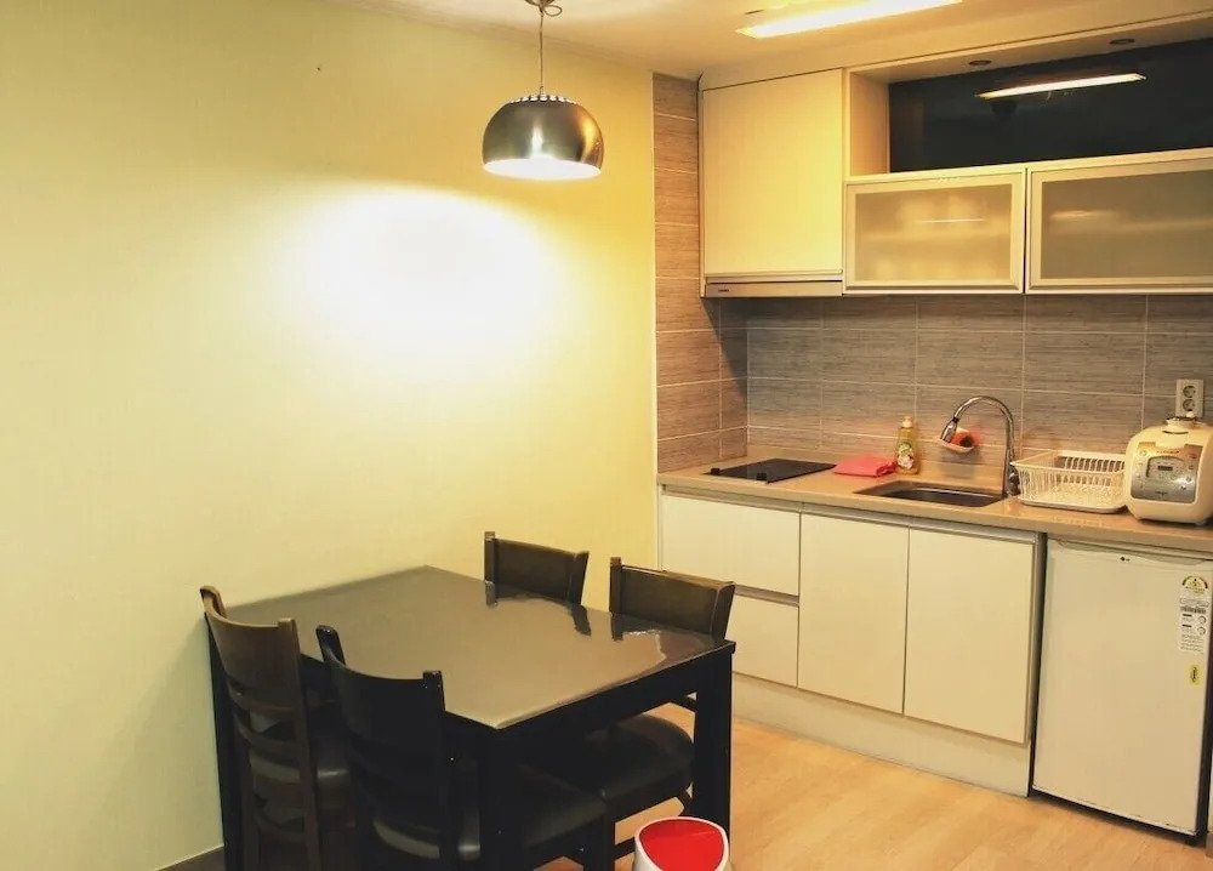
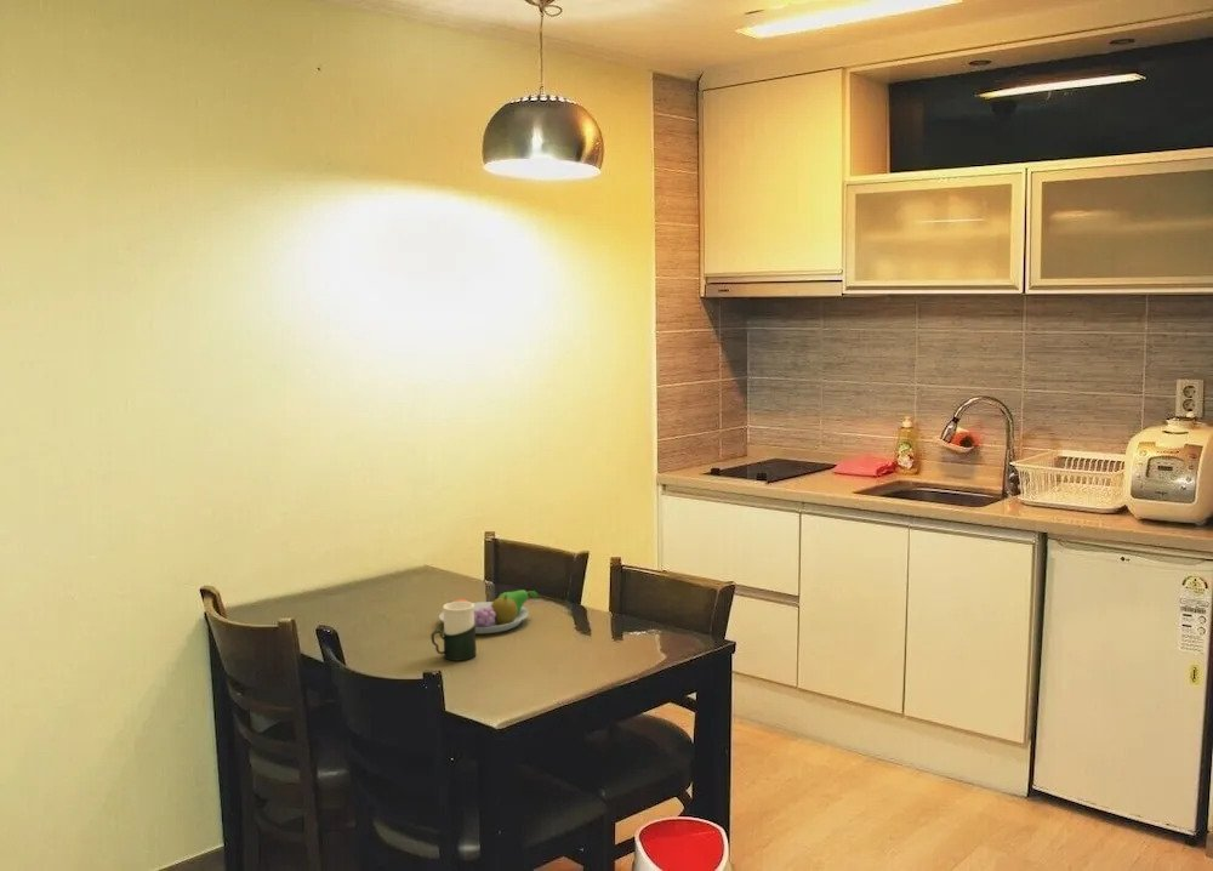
+ cup (452, 631)
+ fruit bowl (488, 605)
